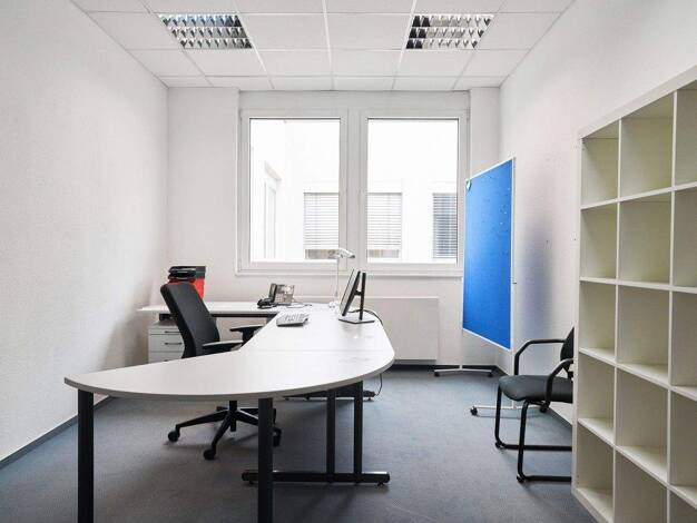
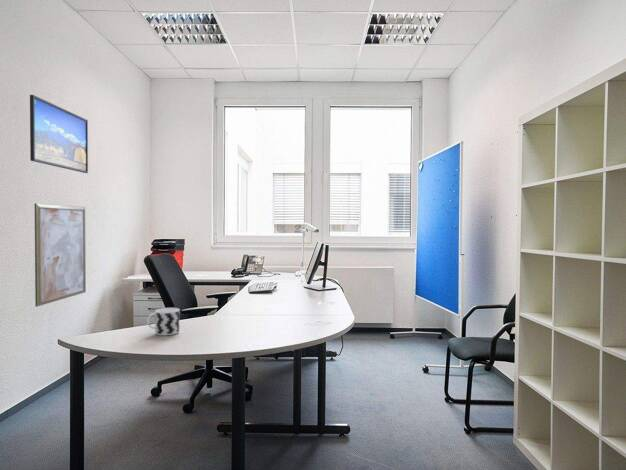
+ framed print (62, 138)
+ cup (163, 321)
+ wall art (63, 252)
